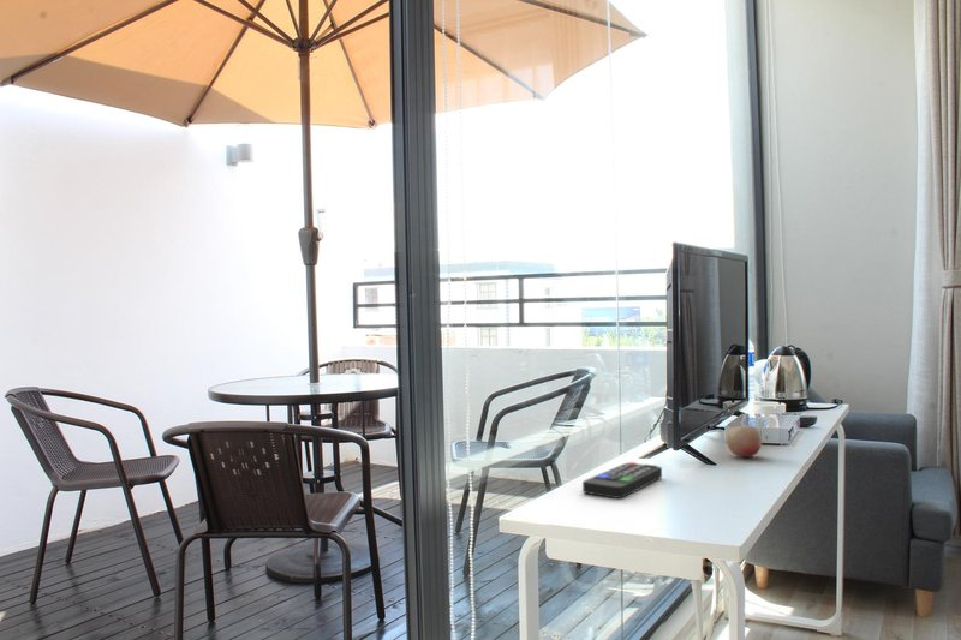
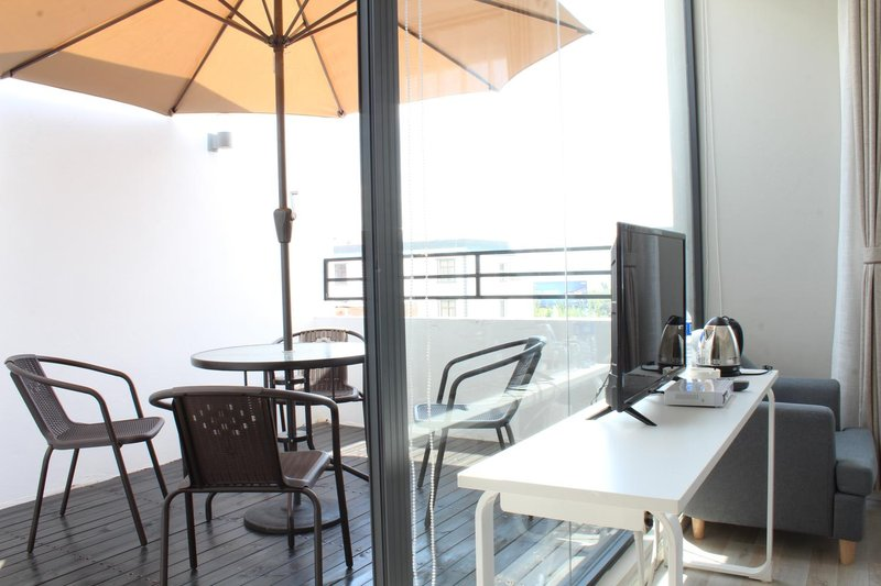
- fruit (744, 441)
- remote control (623, 478)
